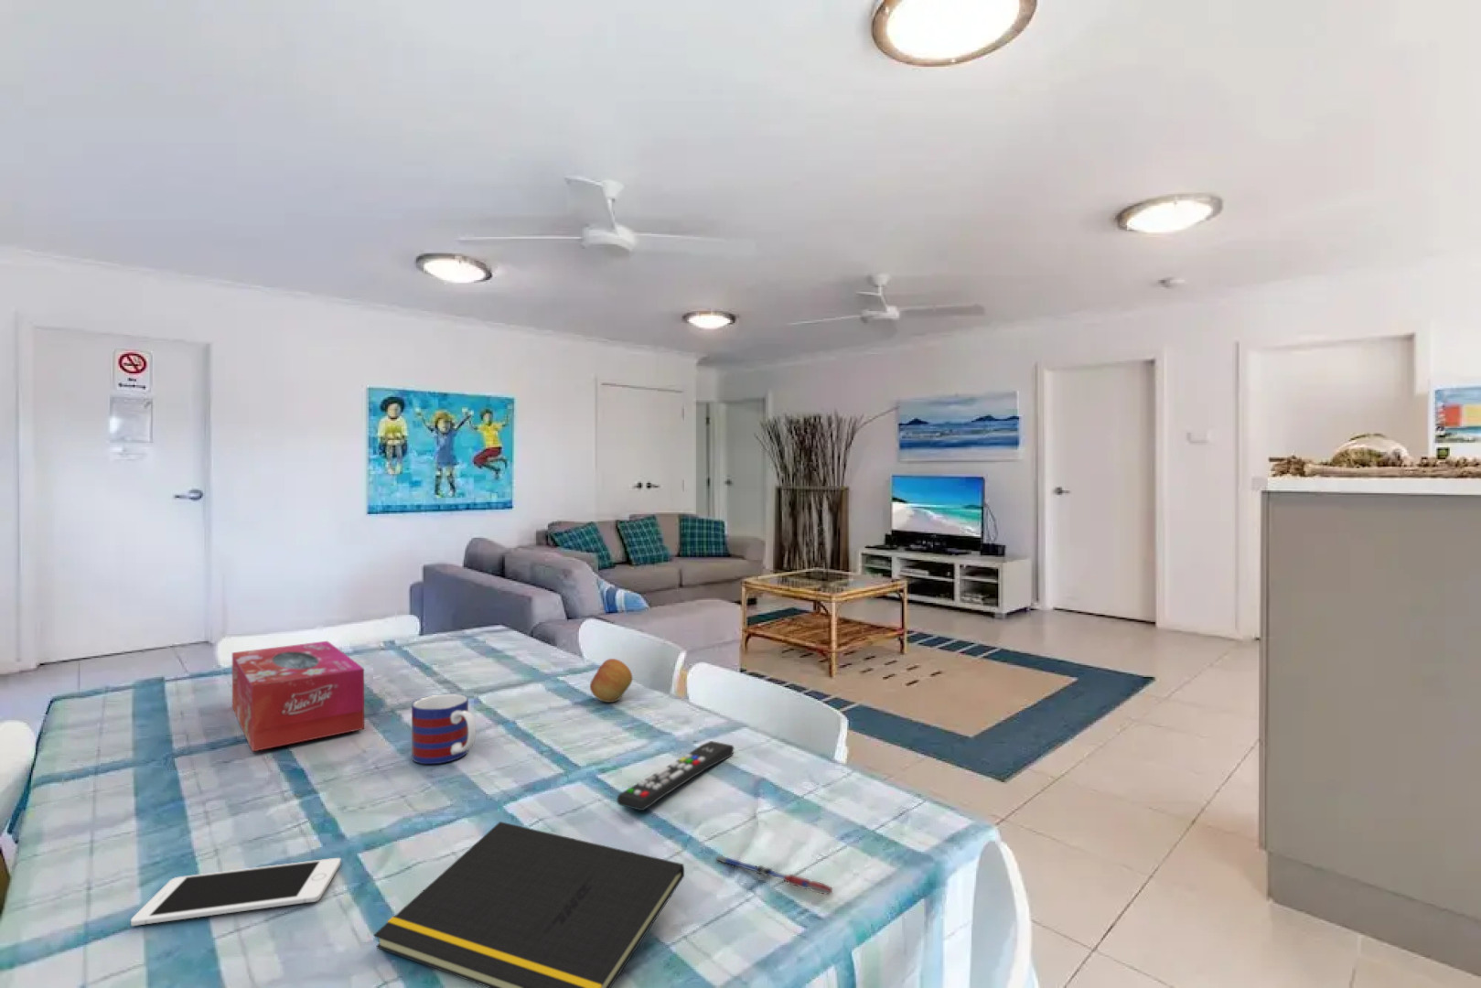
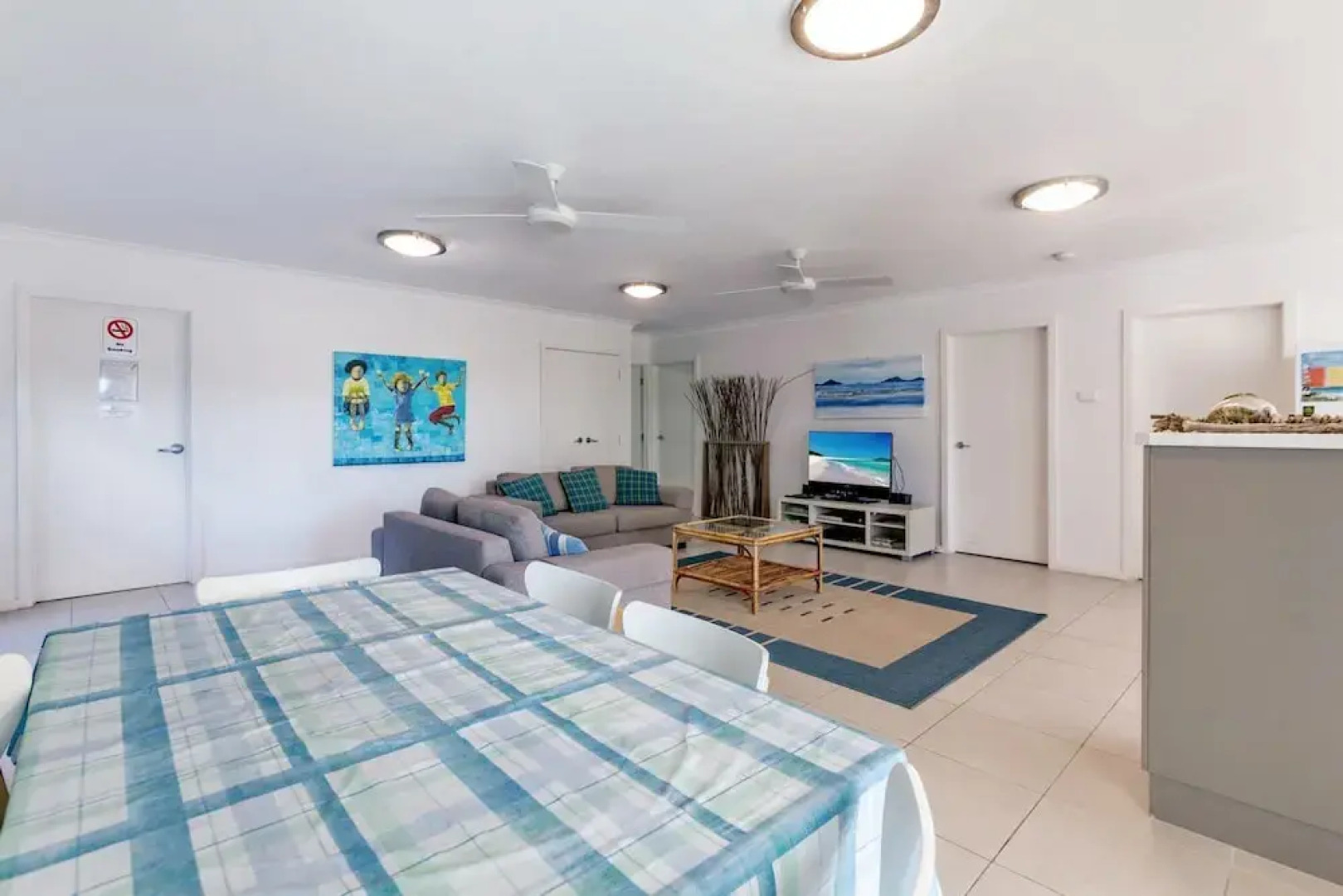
- cell phone (244, 889)
- remote control (680, 772)
- pen (771, 872)
- mug (448, 730)
- notepad (536, 904)
- fruit (611, 679)
- tissue box (294, 689)
